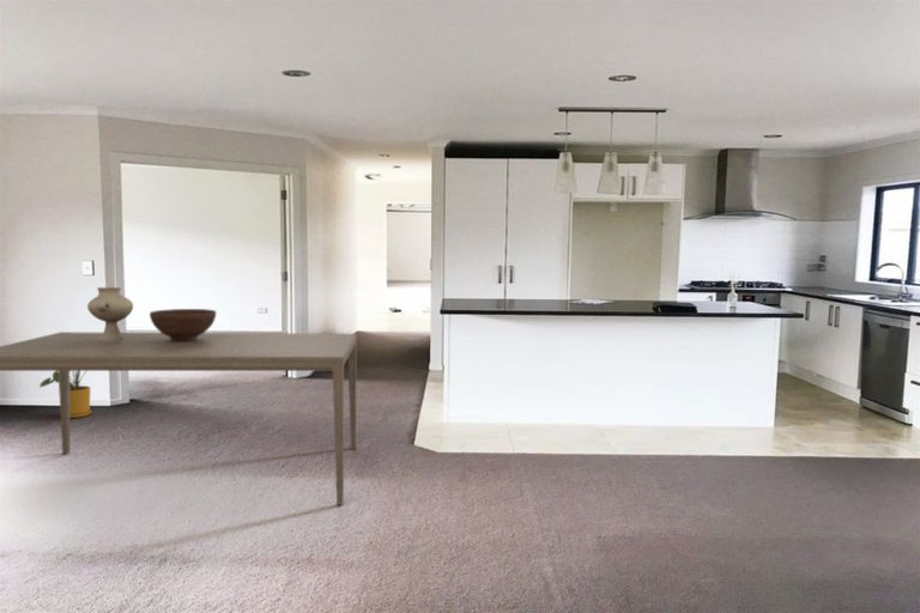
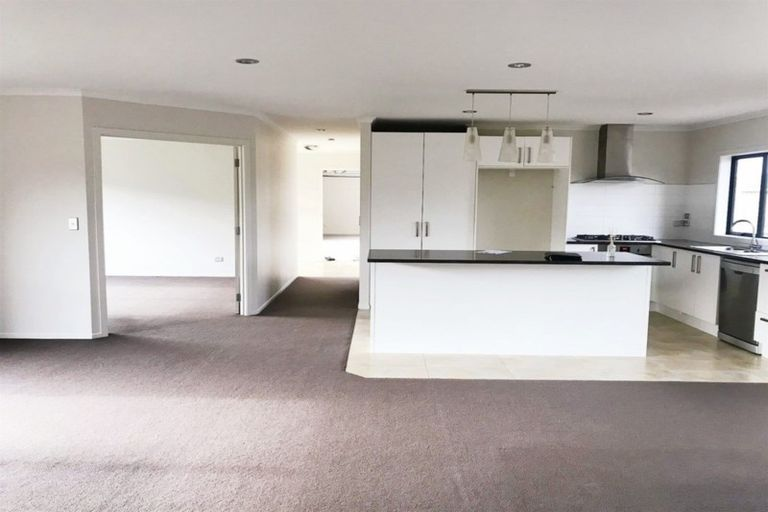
- dining table (188, 370)
- vase (110, 312)
- fruit bowl (183, 324)
- house plant (74, 381)
